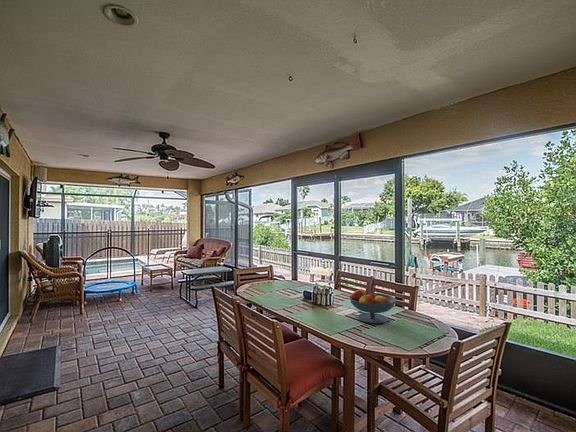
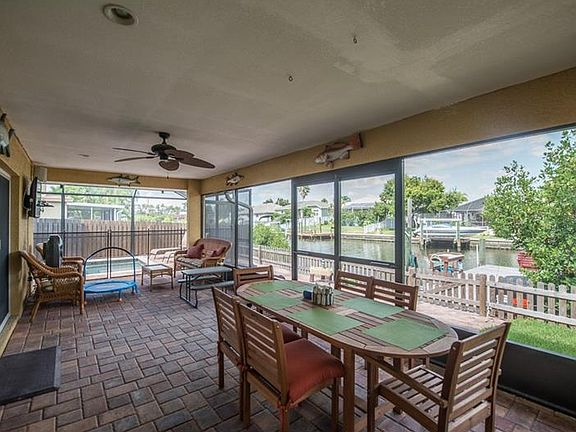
- fruit bowl (372, 304)
